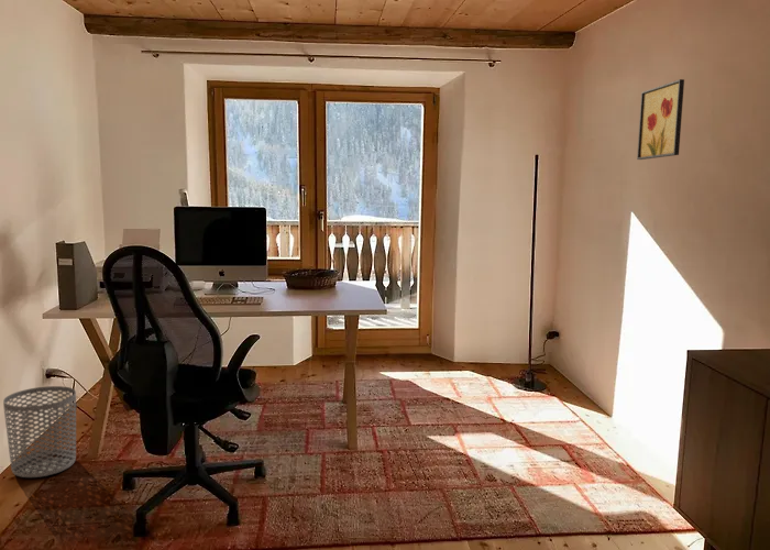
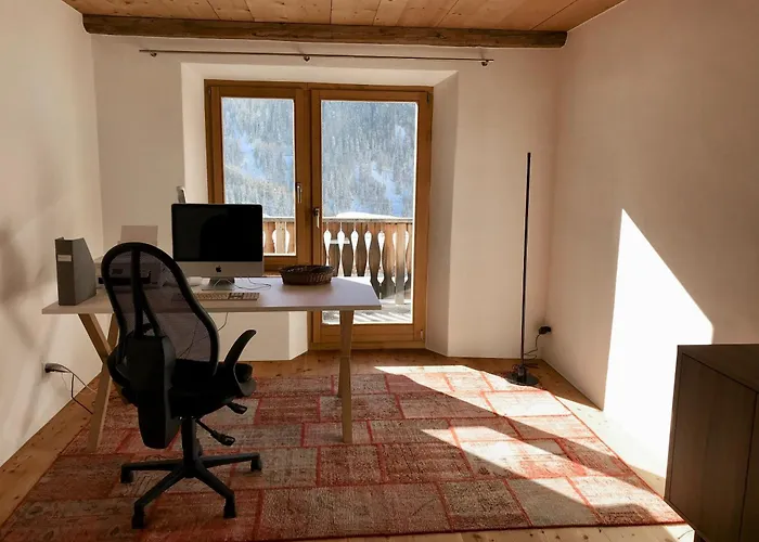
- wall art (660, 122)
- waste bin (42, 431)
